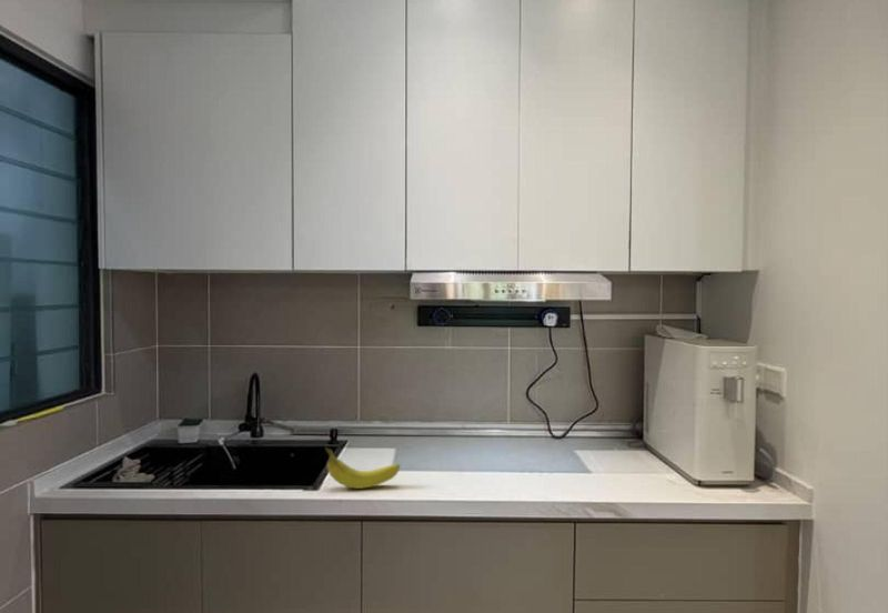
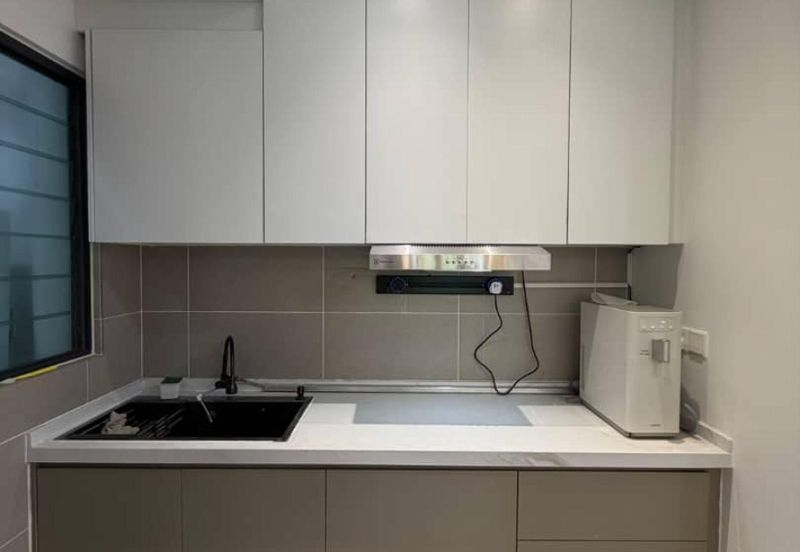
- fruit (362, 471)
